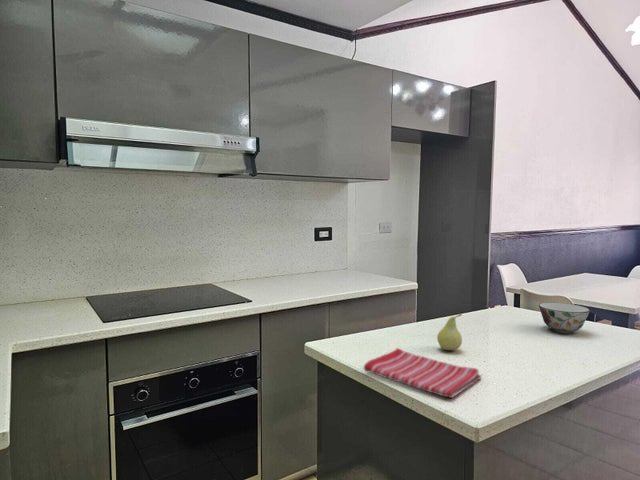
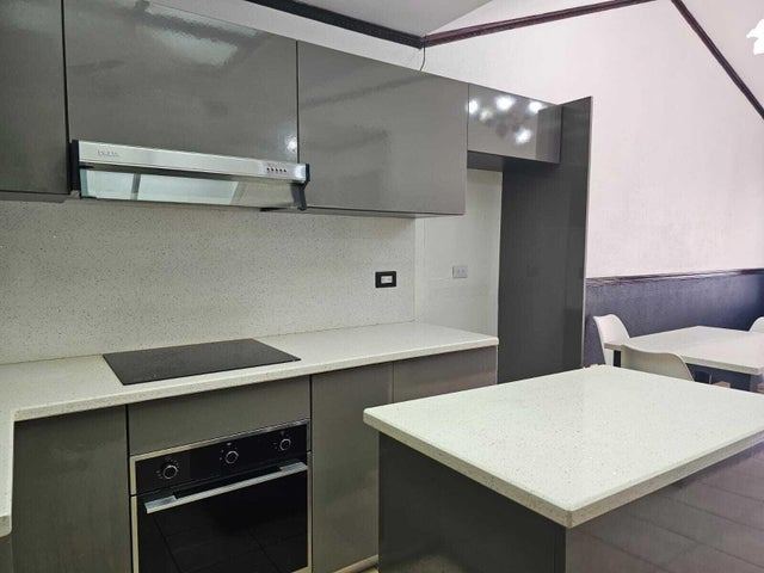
- soup bowl (563, 319)
- dish towel (420, 370)
- fruit (451, 330)
